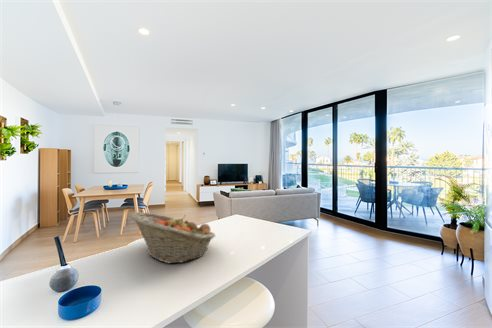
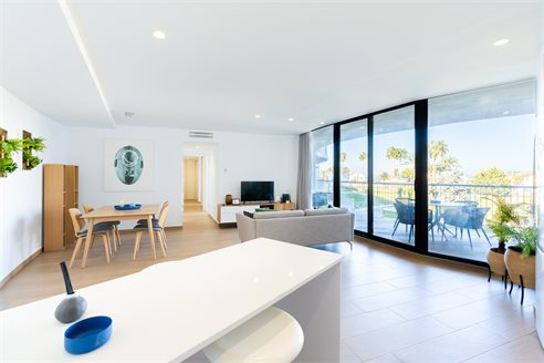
- fruit basket (173, 231)
